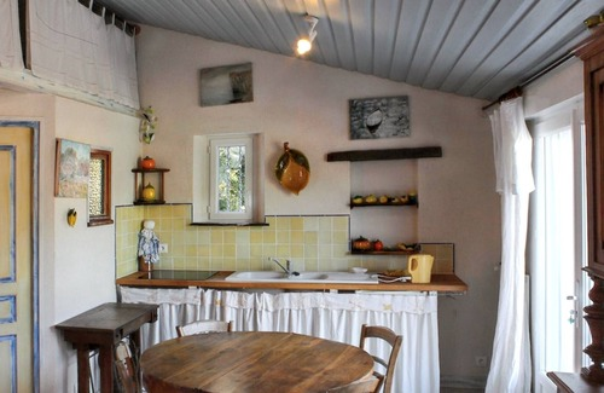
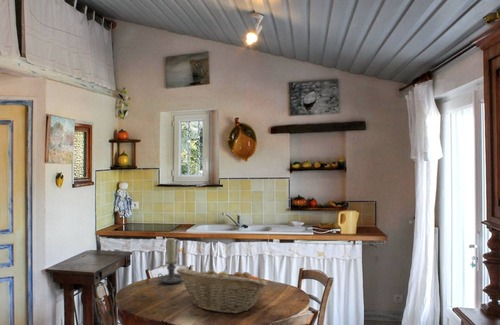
+ fruit basket (221, 284)
+ candle holder (169, 259)
